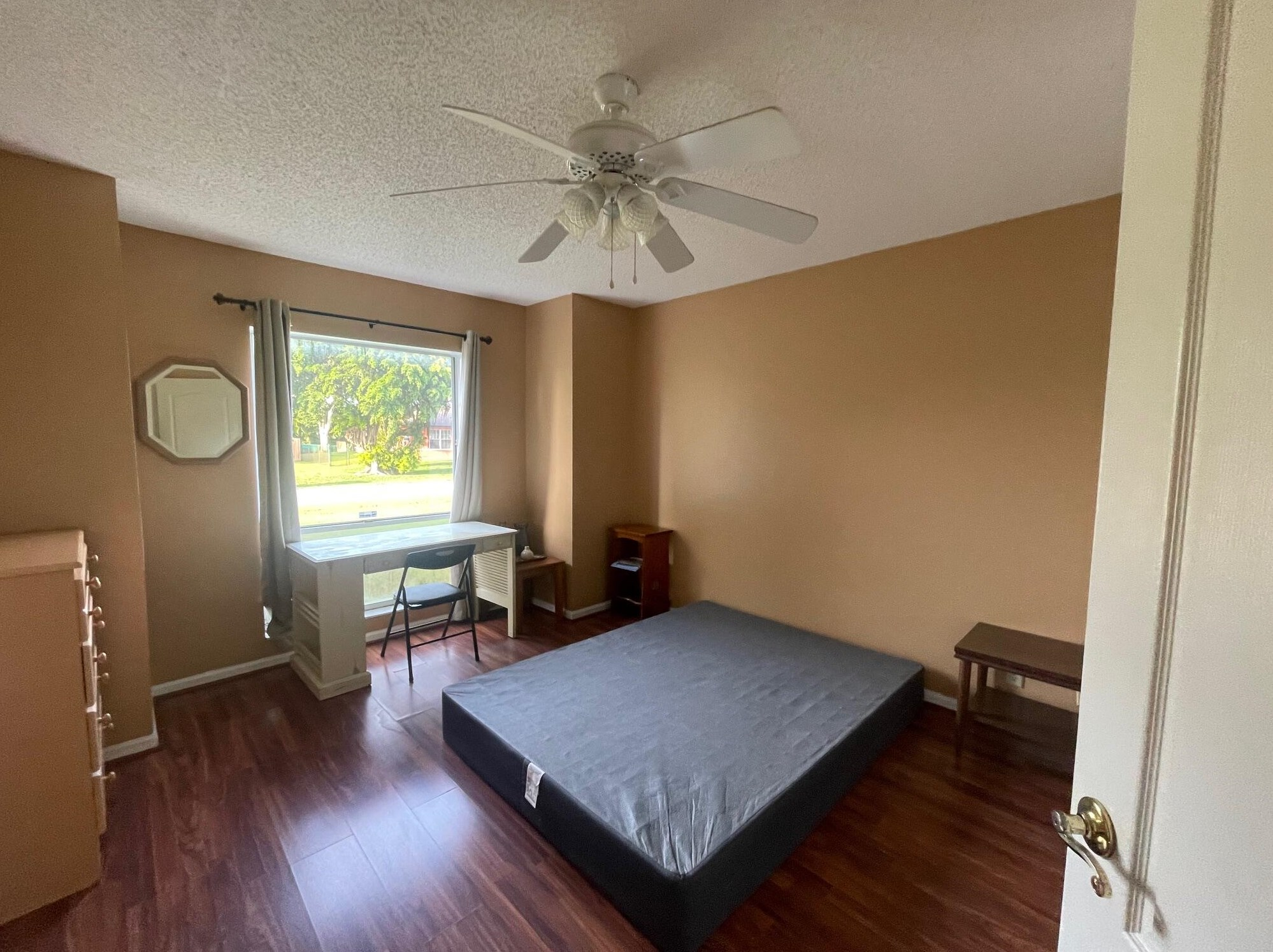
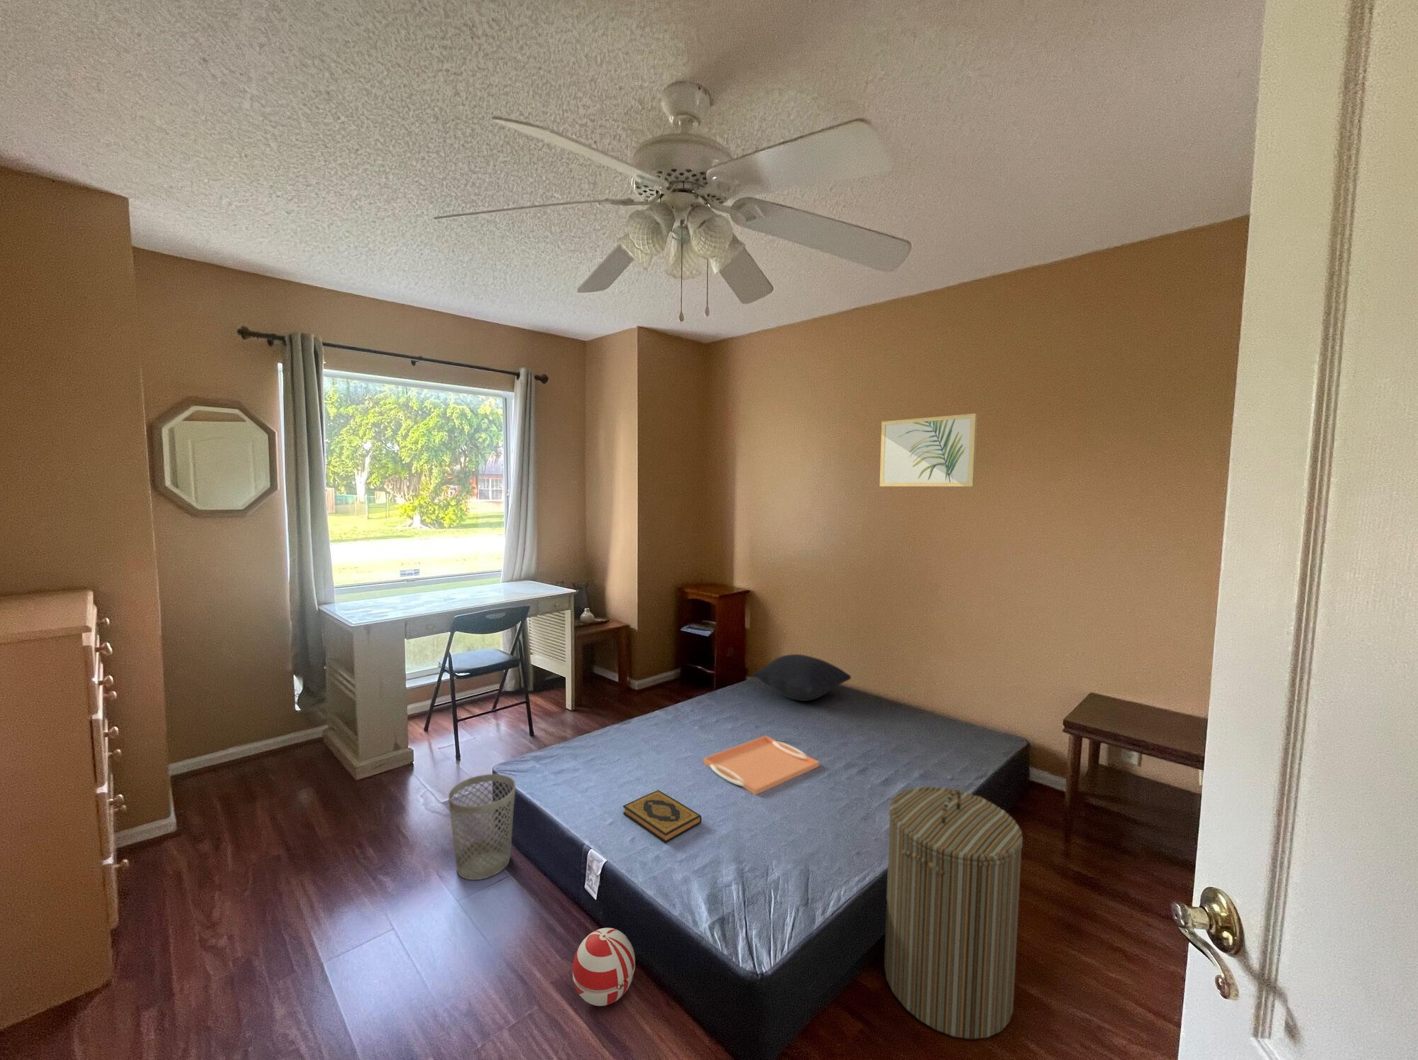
+ pillow (802, 676)
+ laundry hamper (950, 889)
+ serving tray (761, 762)
+ ball (604, 965)
+ hardback book (662, 814)
+ wastebasket (483, 827)
+ wall art (926, 452)
